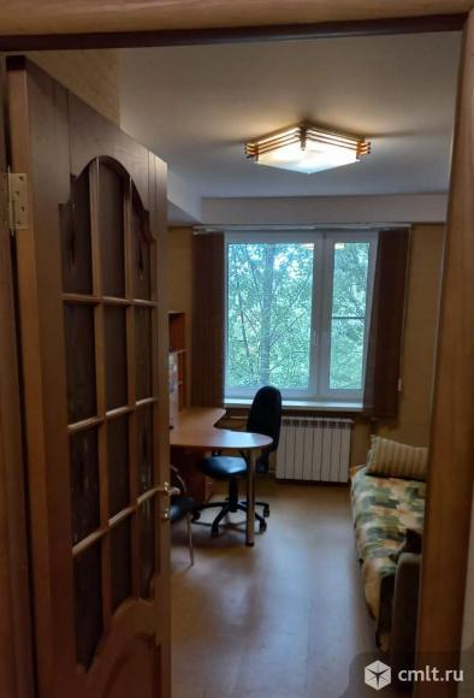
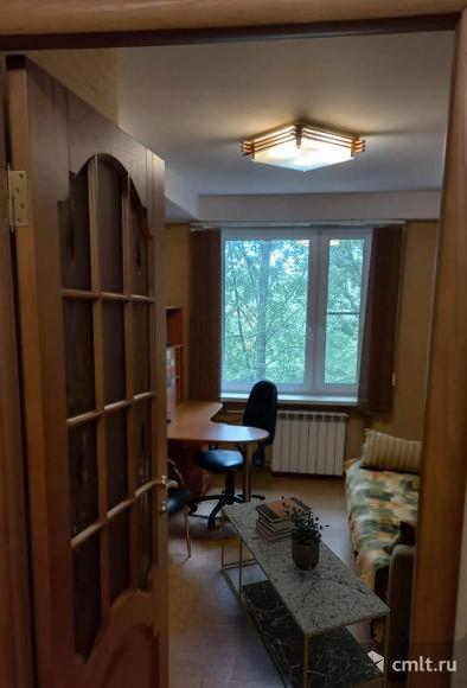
+ book stack (282, 517)
+ potted plant (302, 530)
+ coffee table (288, 582)
